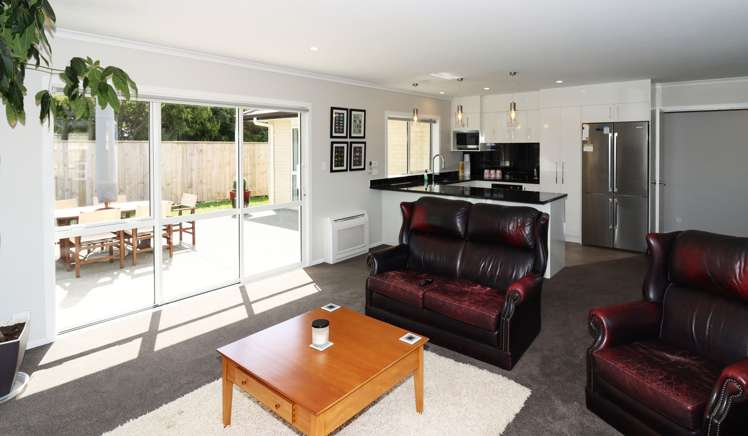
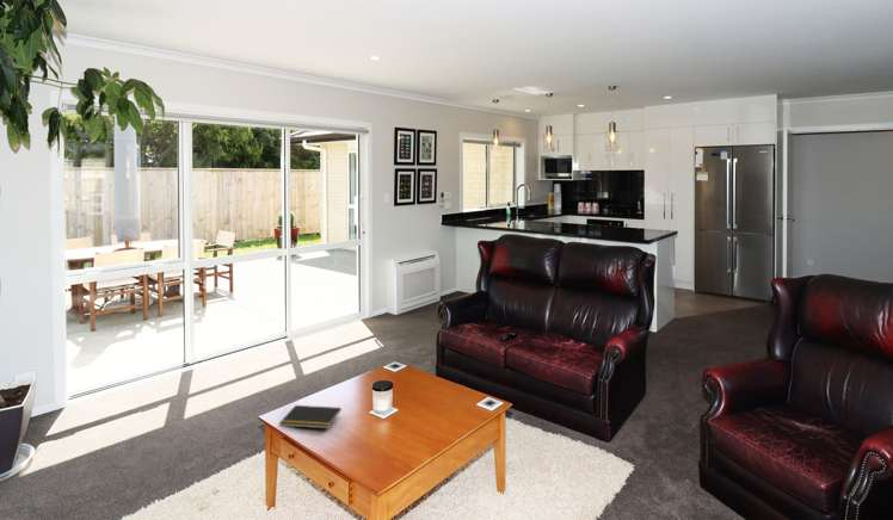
+ notepad (310, 416)
